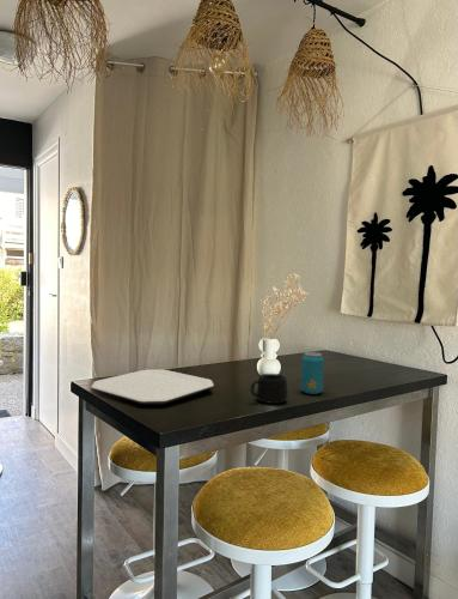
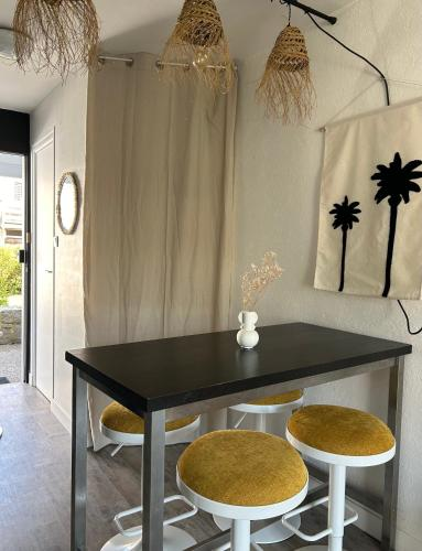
- beverage can (312, 373)
- mug (267, 388)
- plate (153, 386)
